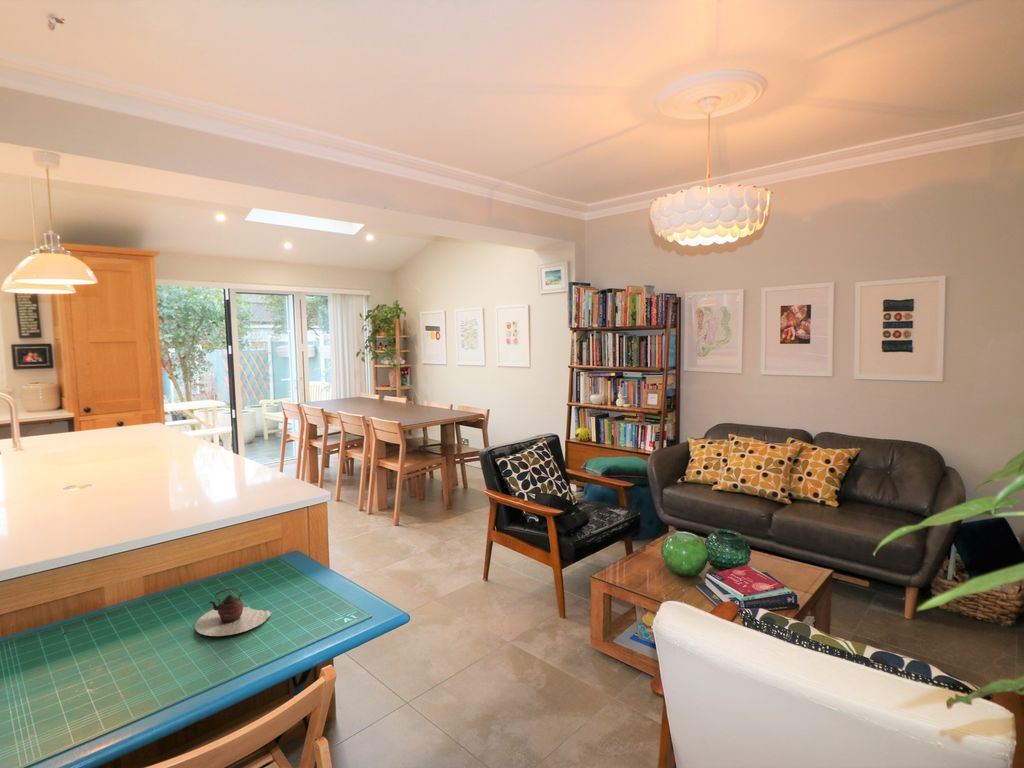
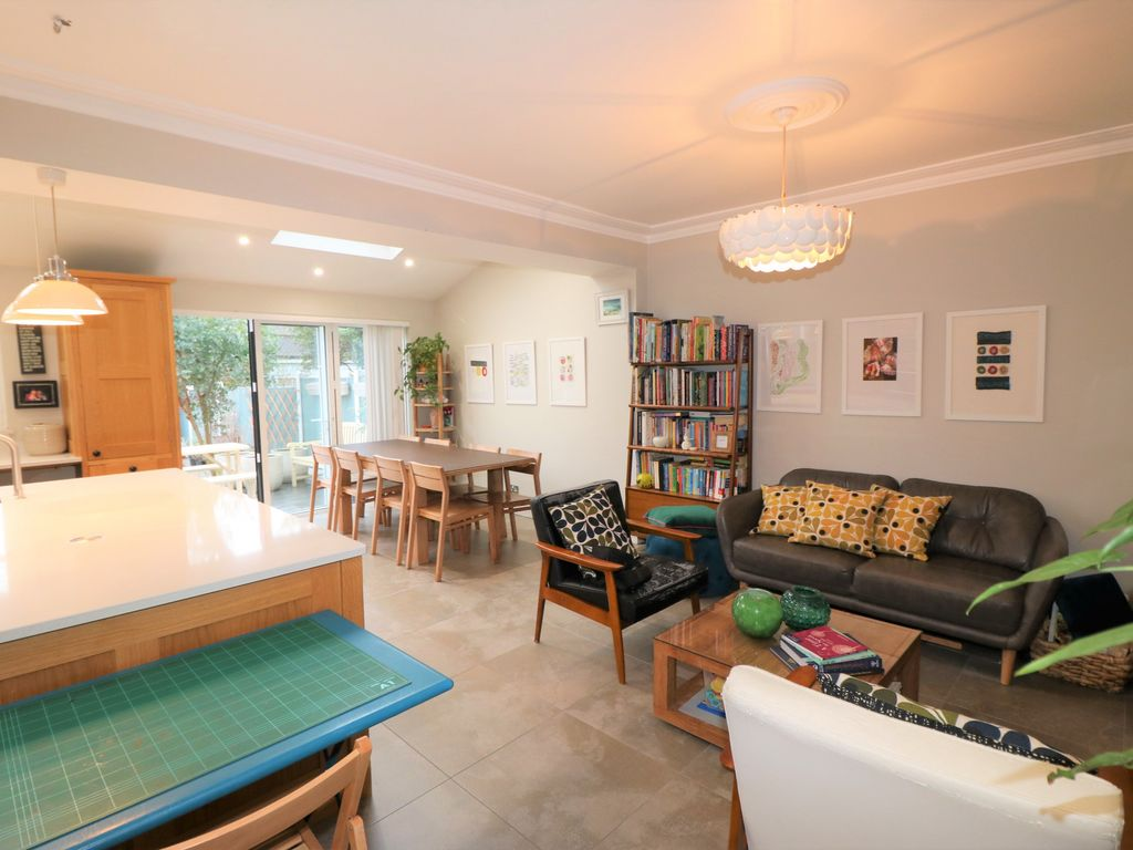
- teapot (233, 602)
